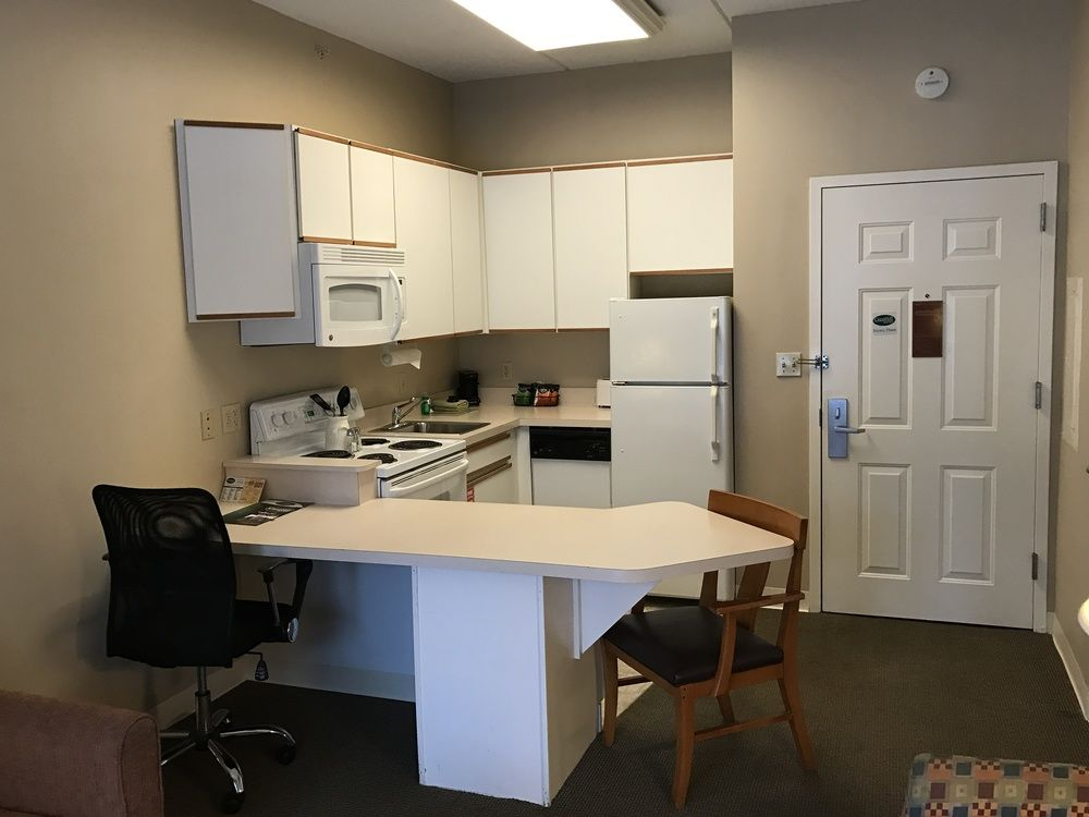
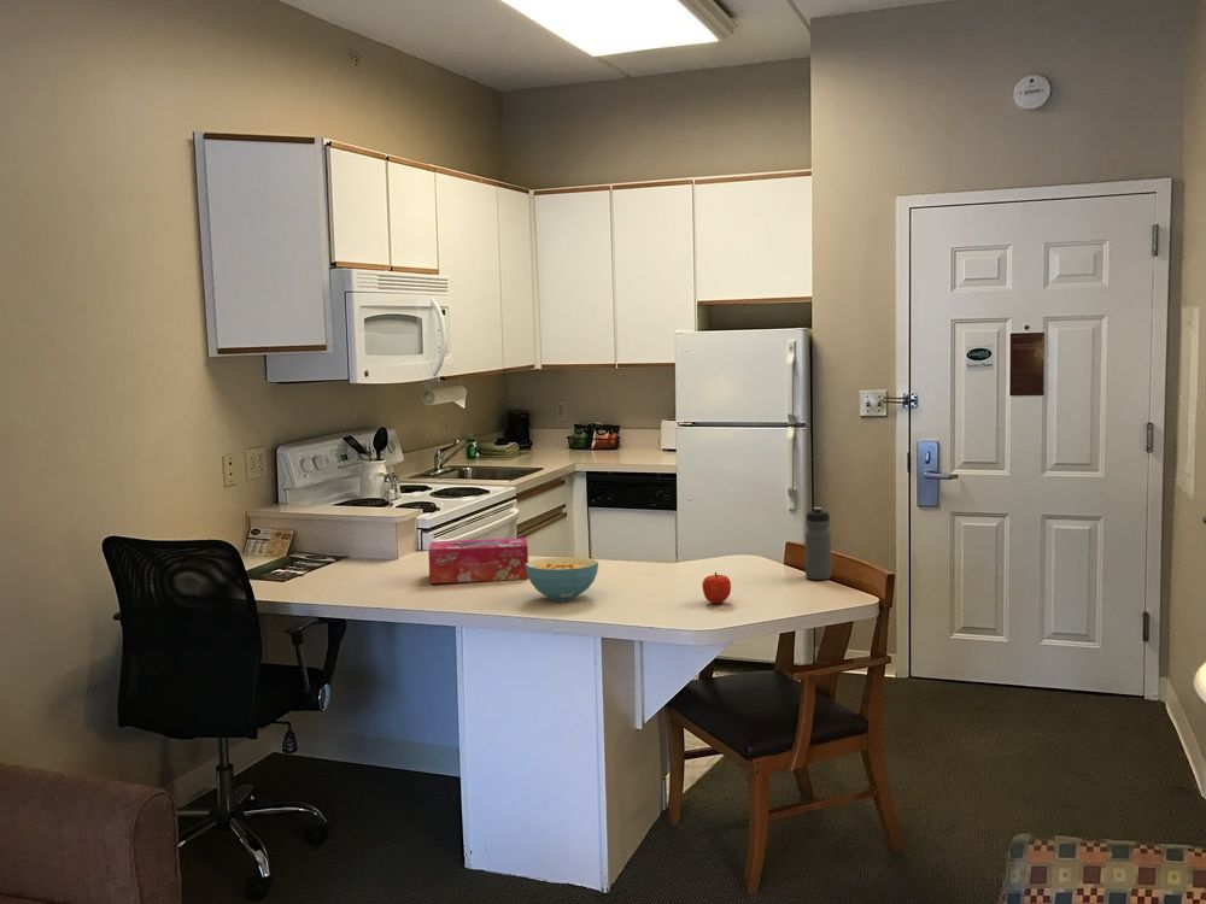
+ water bottle (818, 542)
+ fruit (716, 587)
+ cereal bowl (562, 580)
+ tissue box (479, 559)
